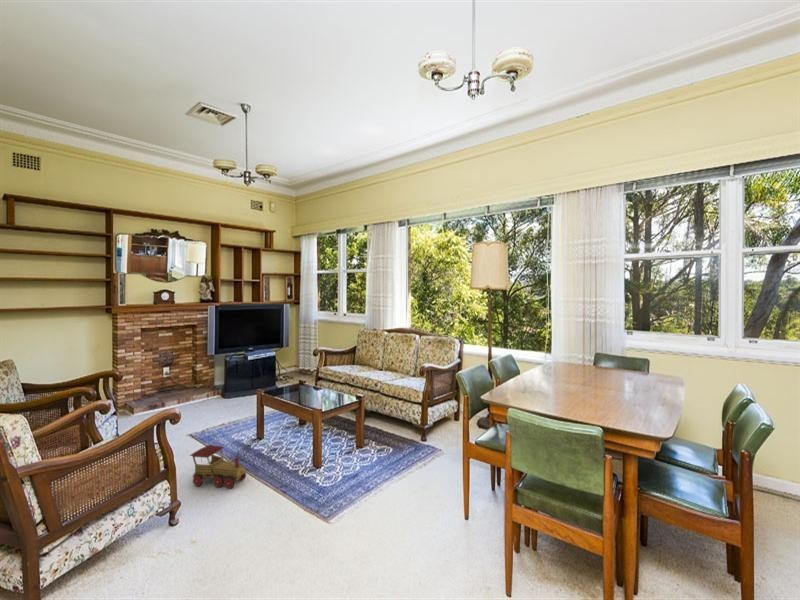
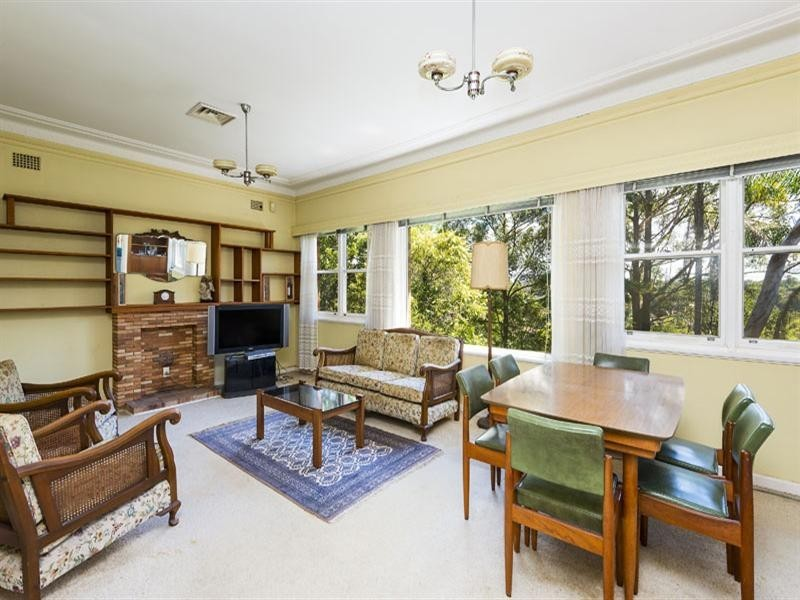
- toy train (220, 466)
